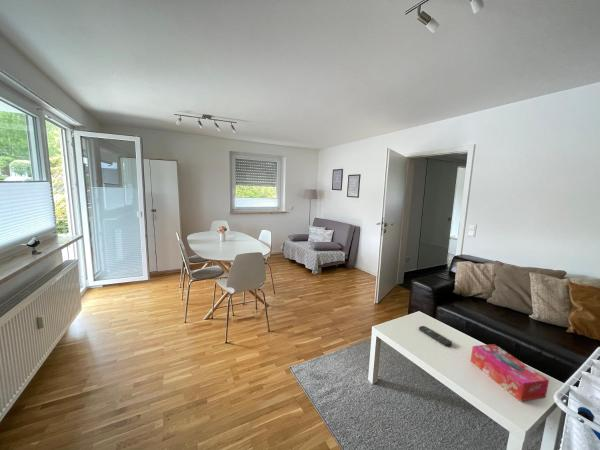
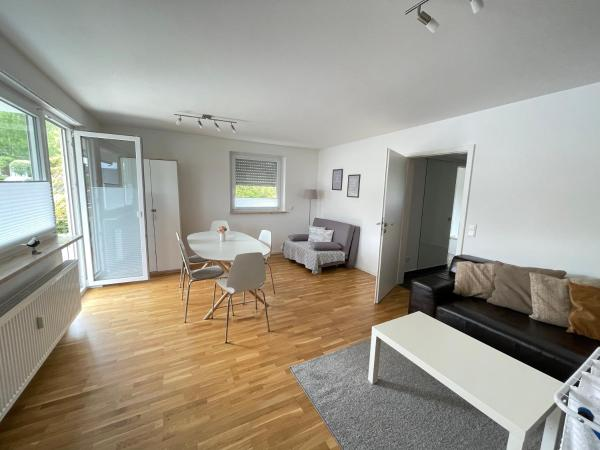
- remote control (434, 335)
- tissue box (505, 369)
